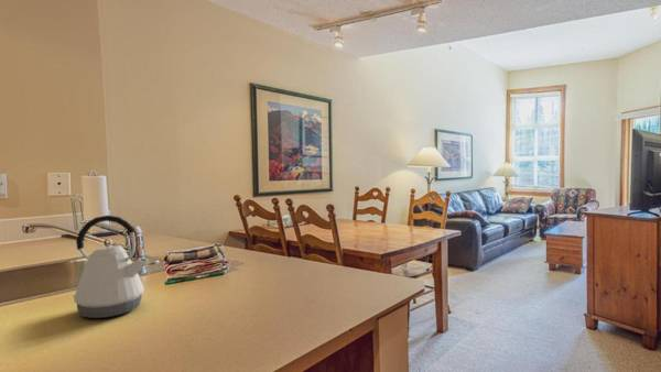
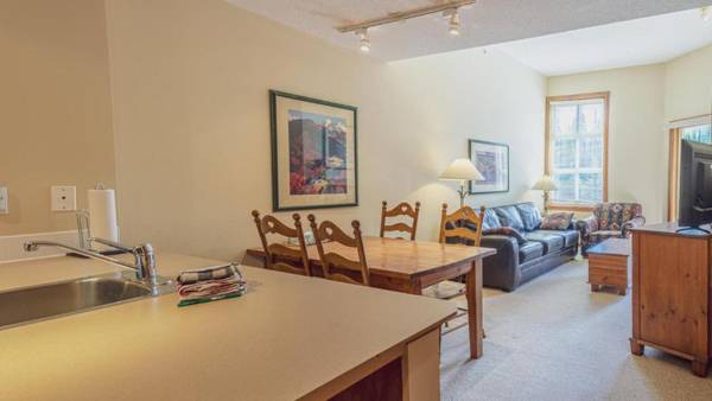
- kettle (110, 262)
